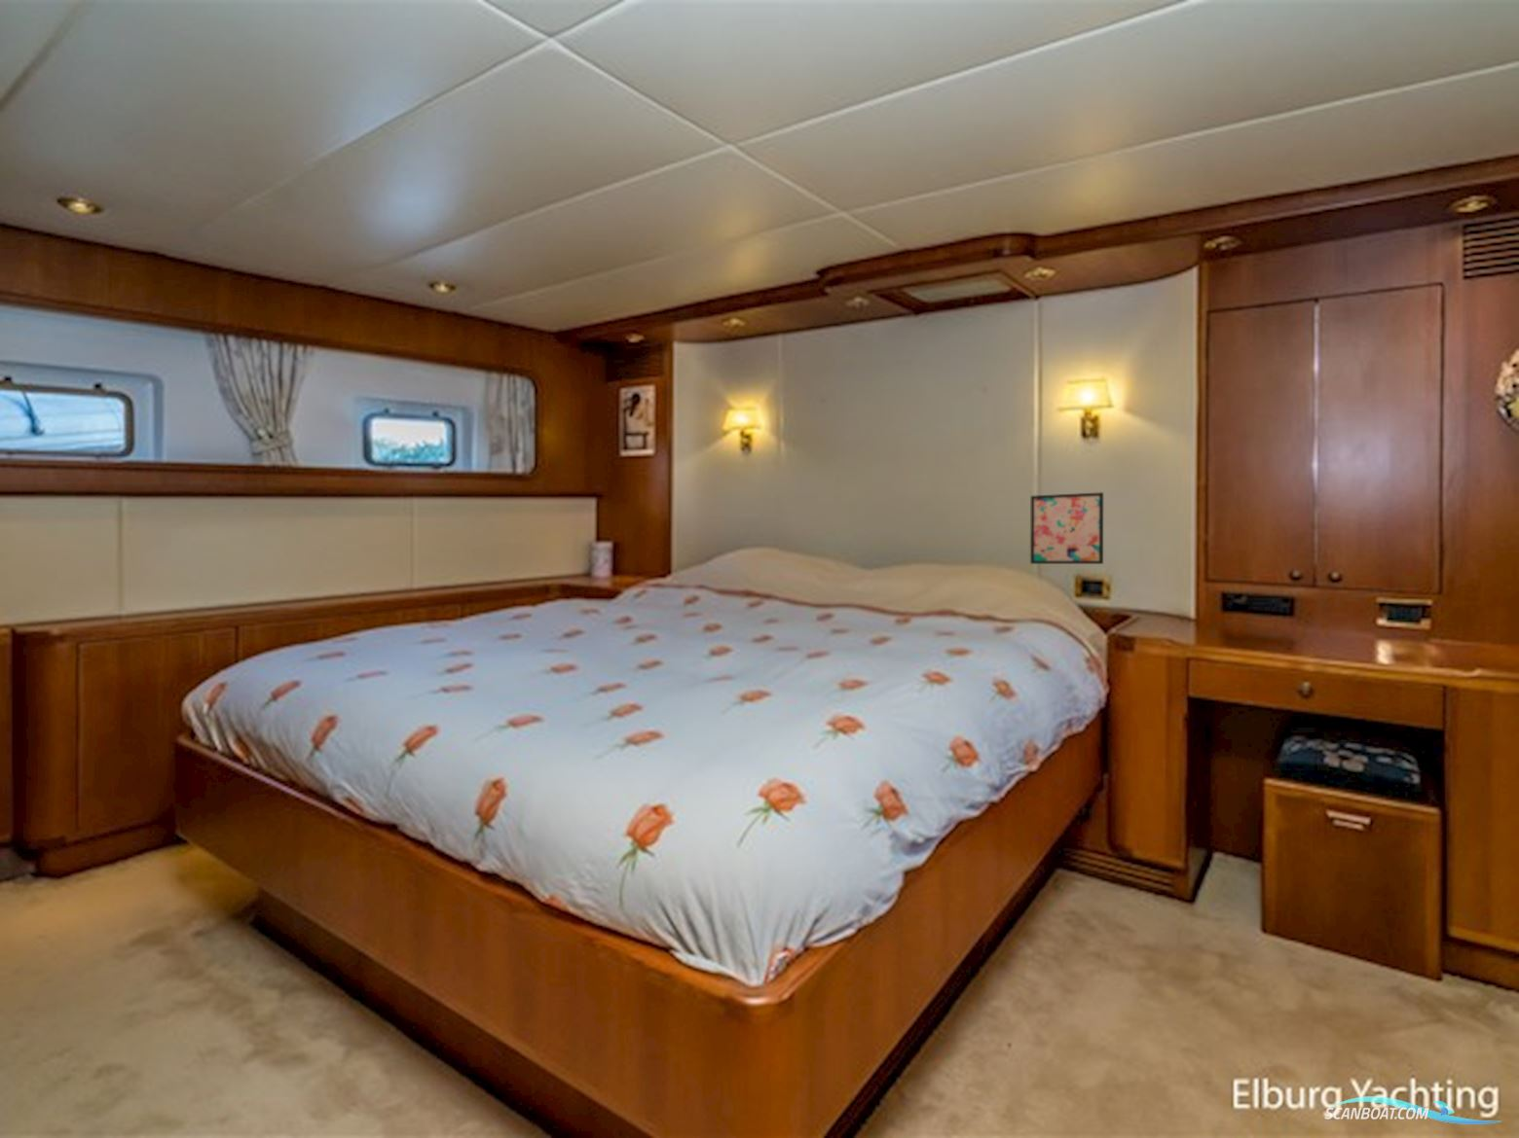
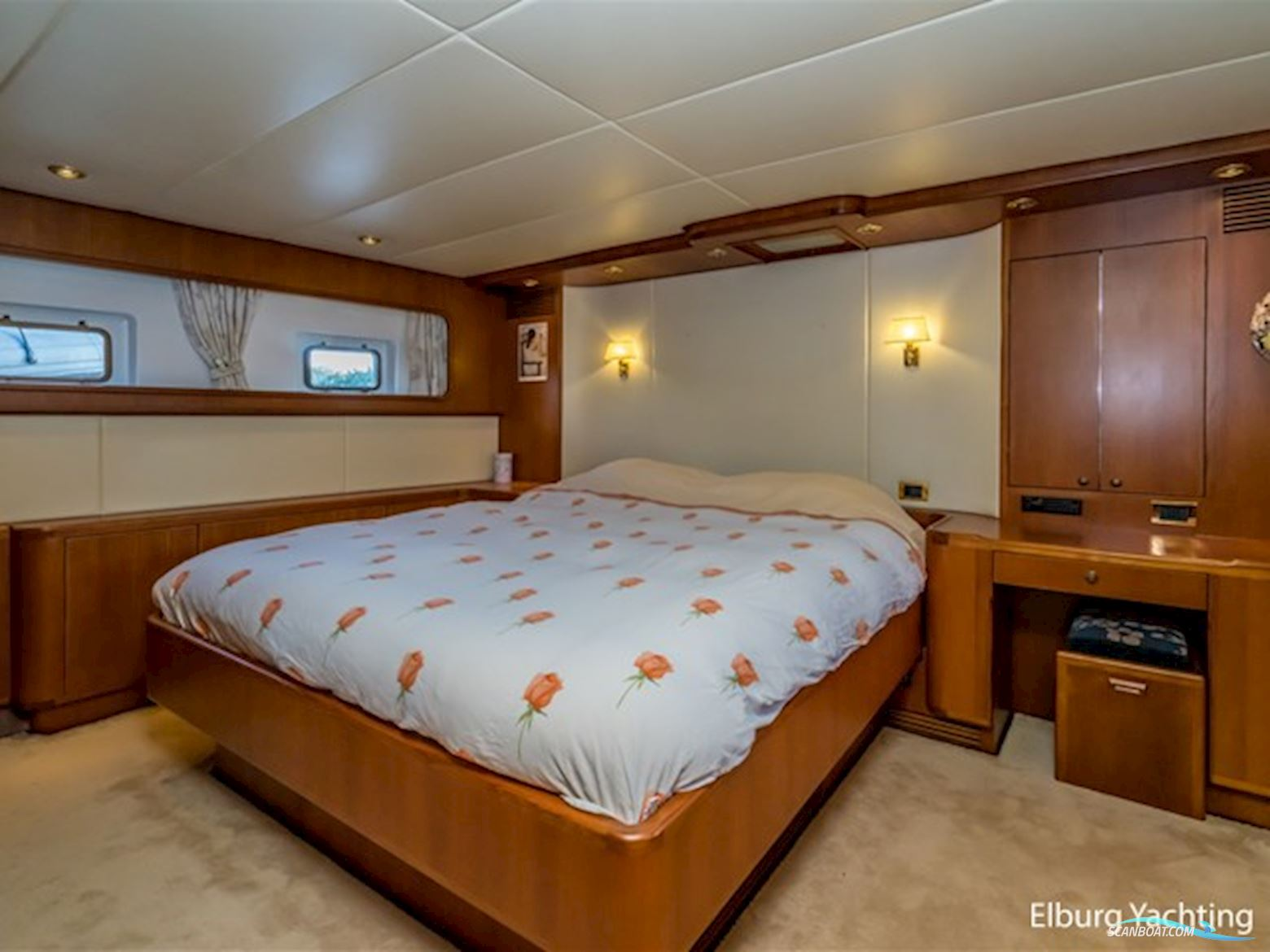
- wall art (1066, 528)
